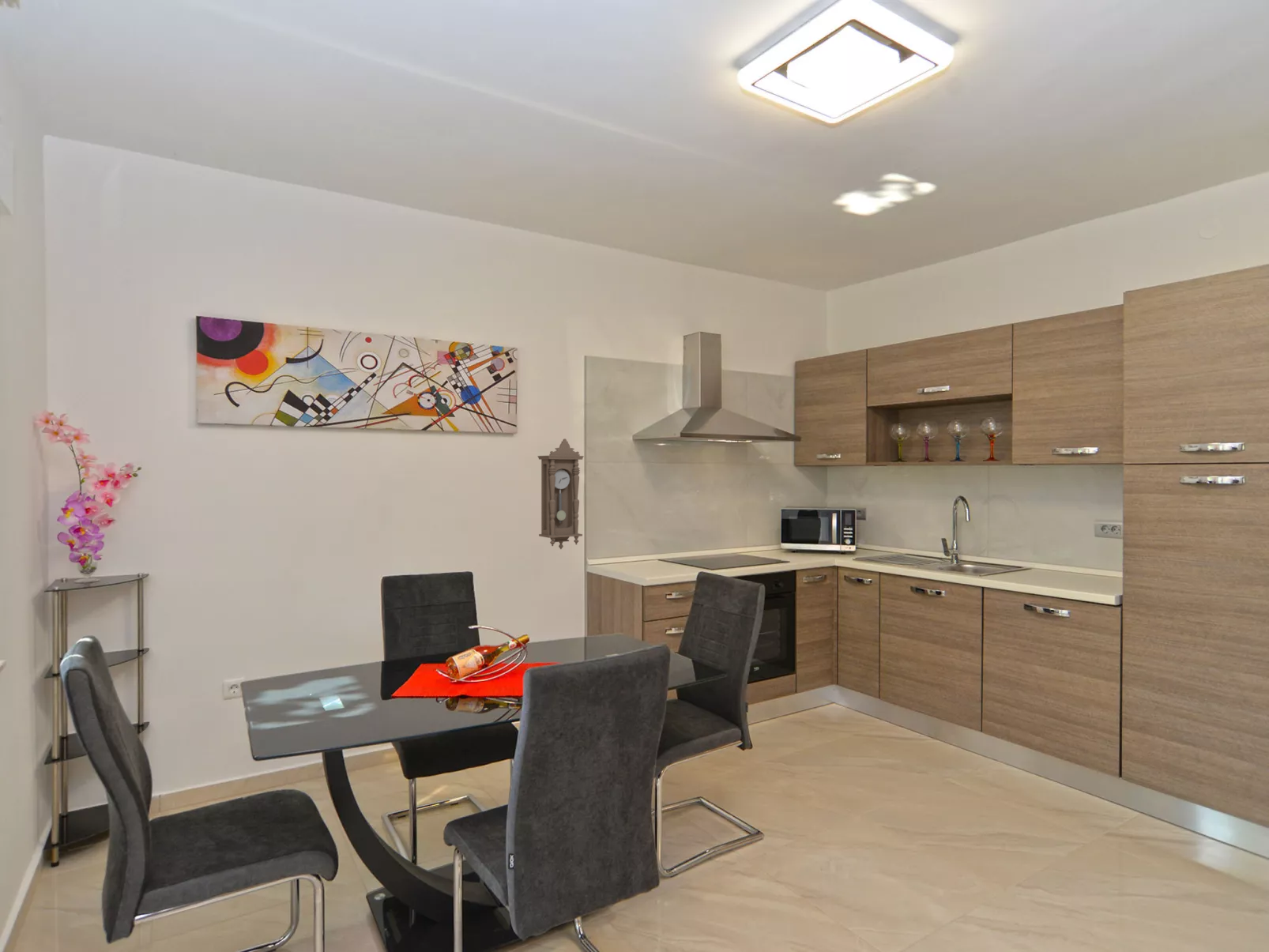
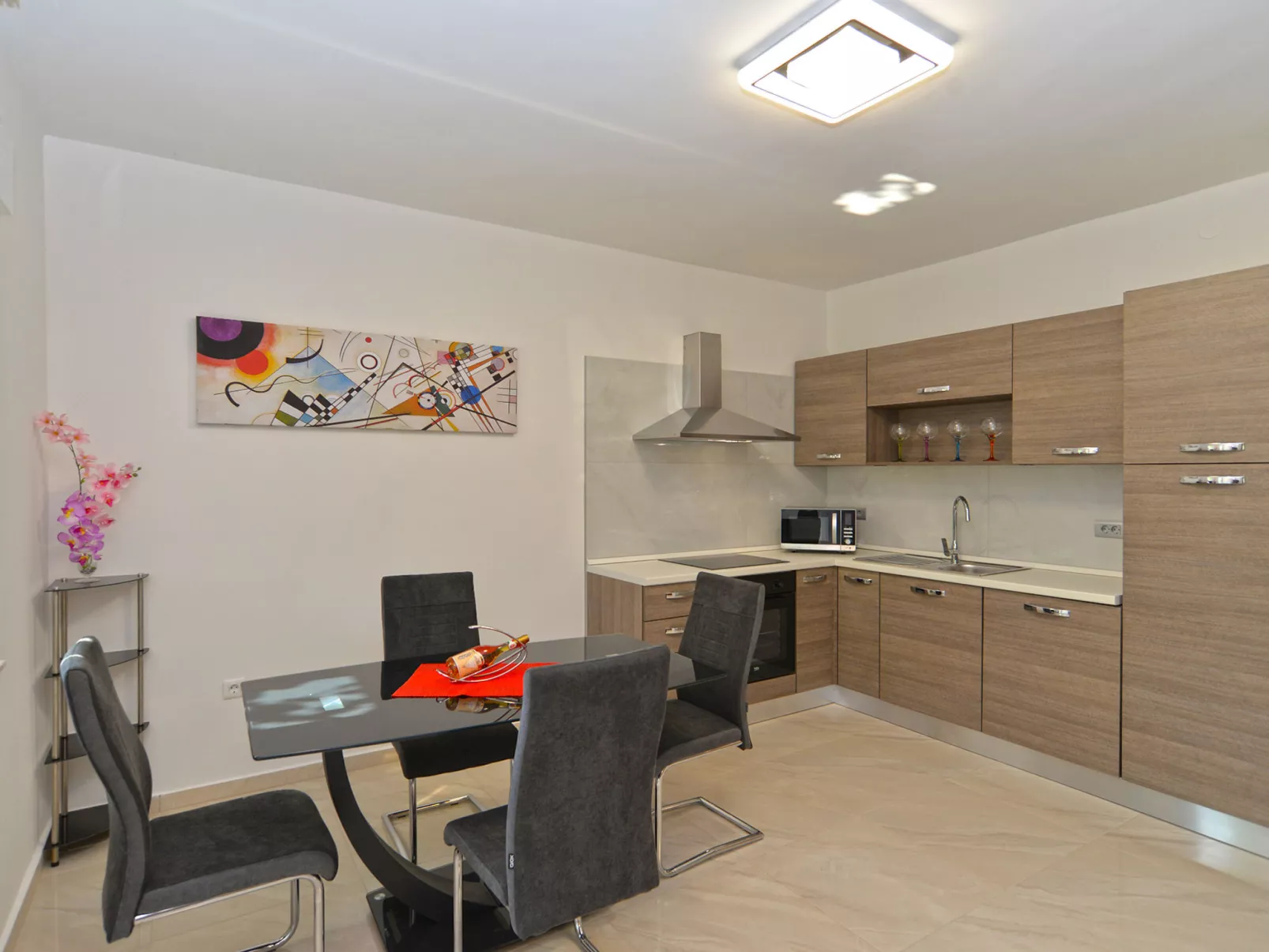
- pendulum clock (560, 494)
